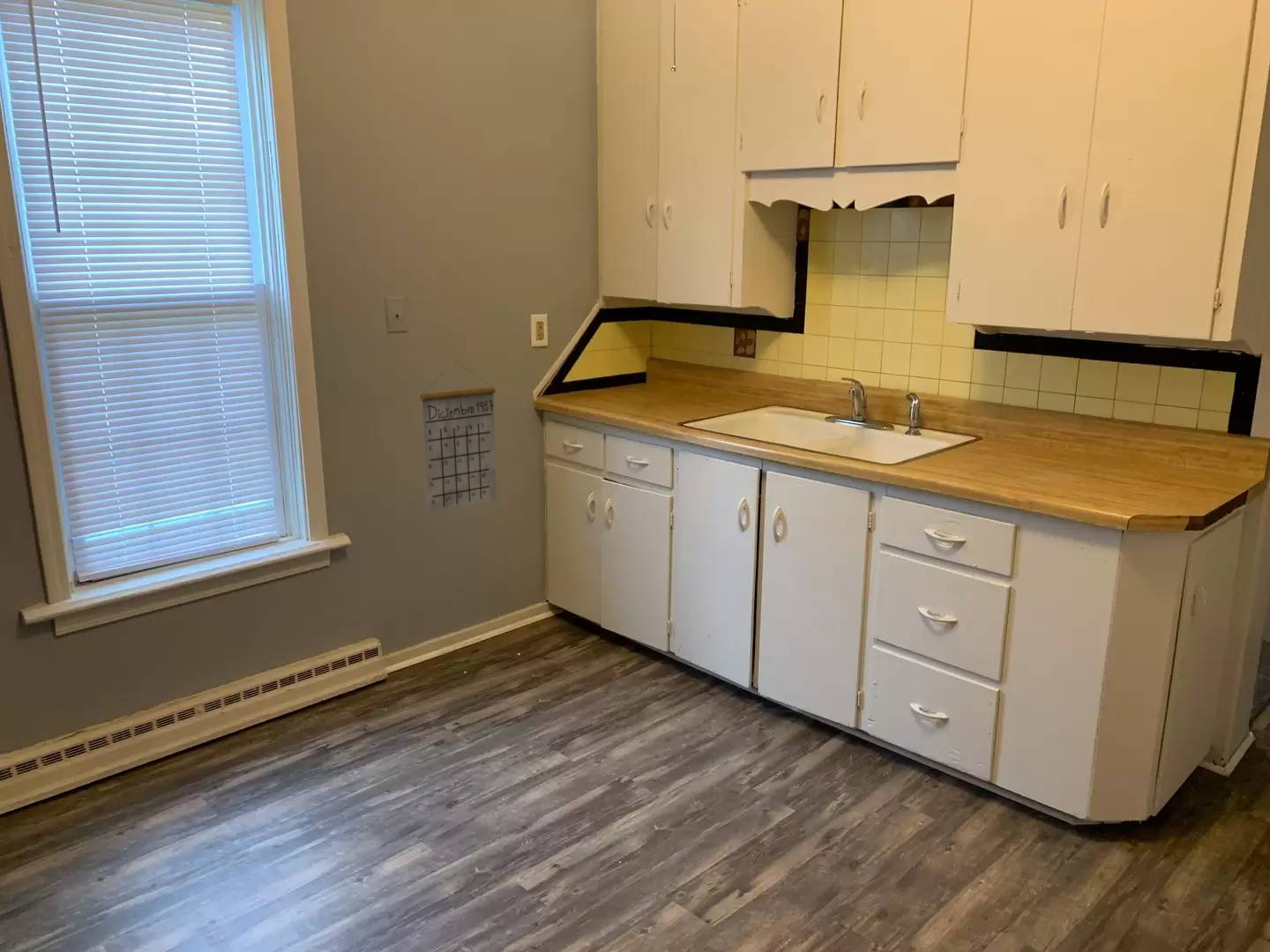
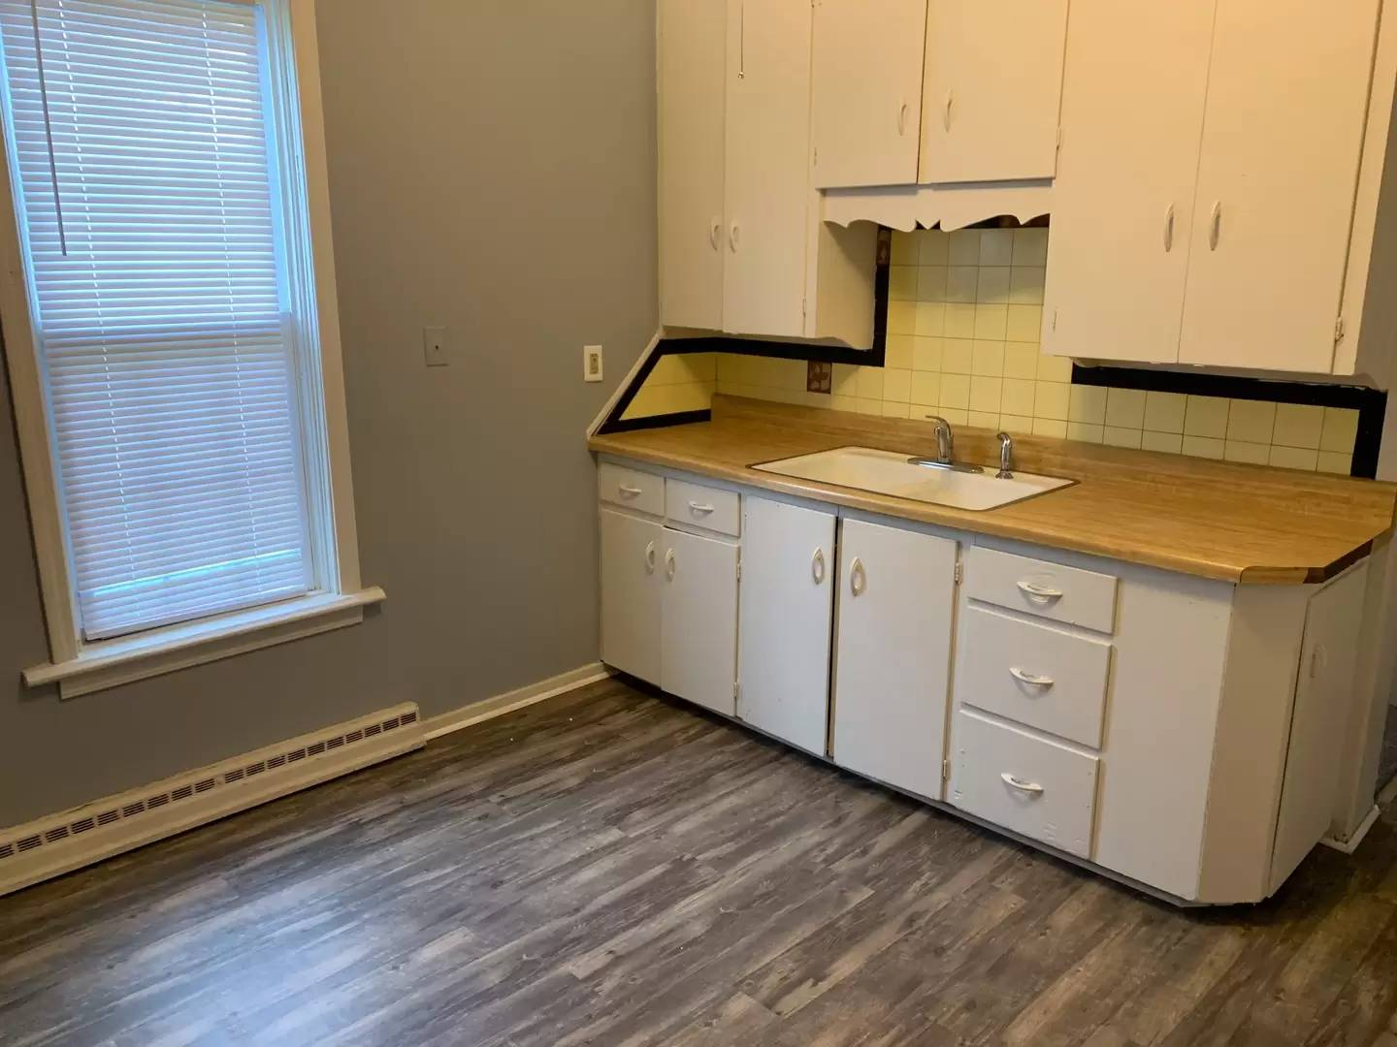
- calendar (459, 435)
